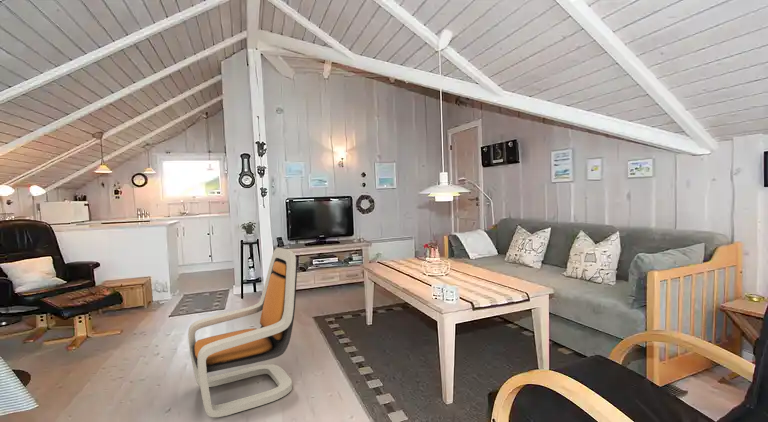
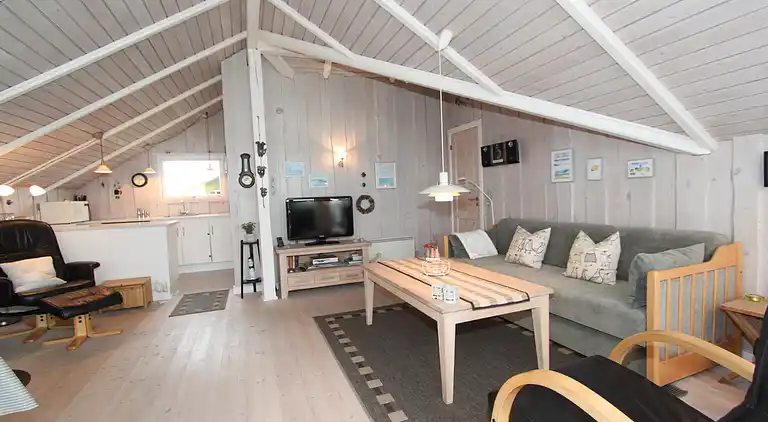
- lounge chair (239, 317)
